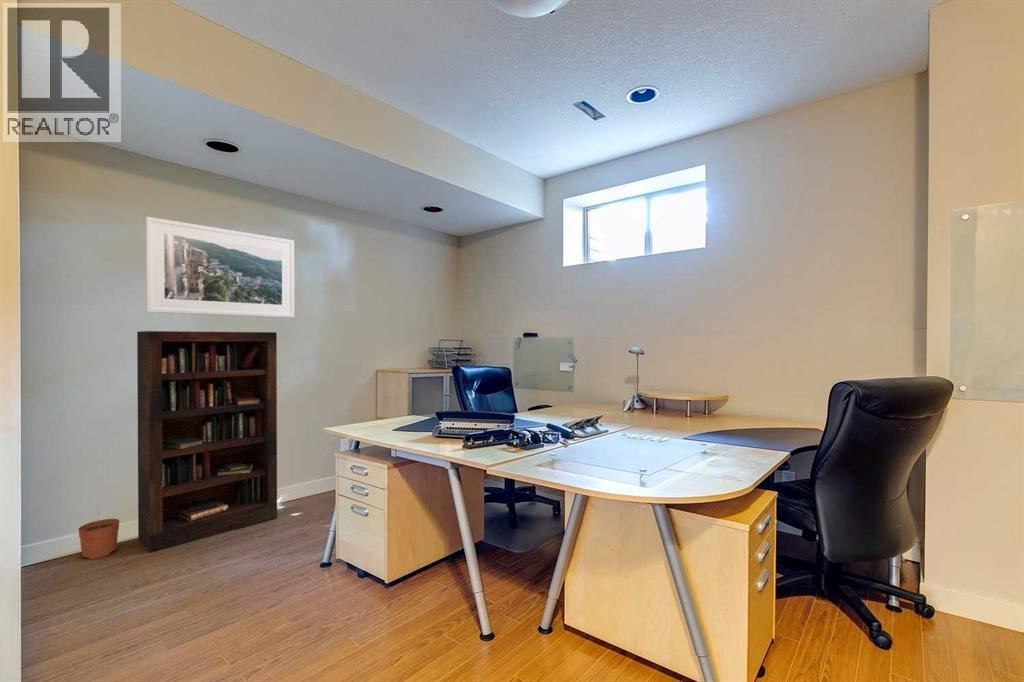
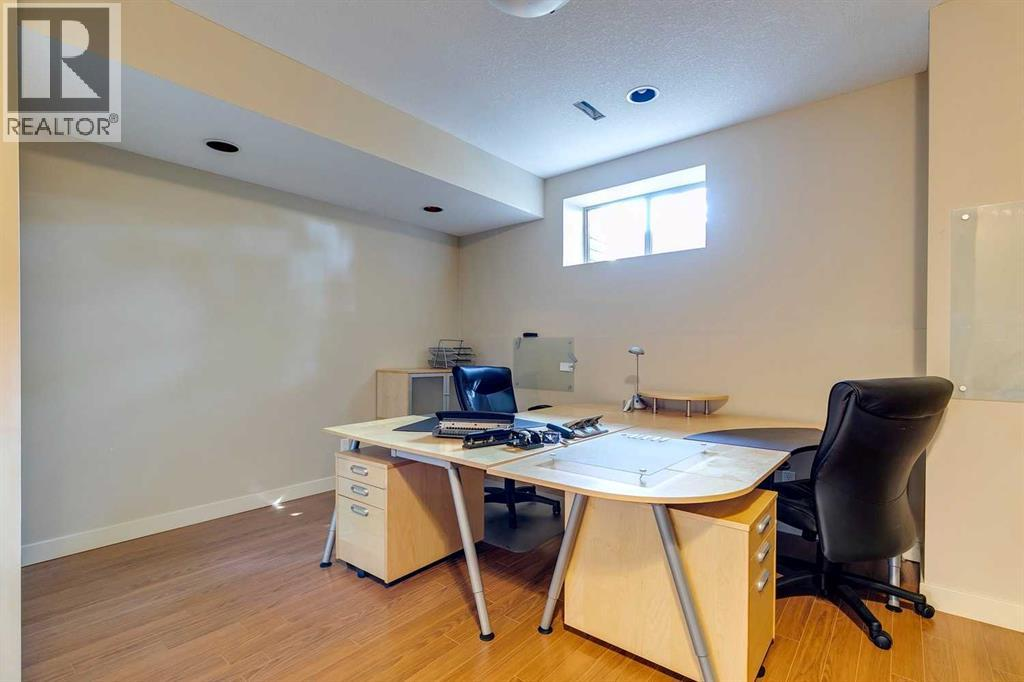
- plant pot (99, 531)
- bookcase (211, 430)
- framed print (228, 272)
